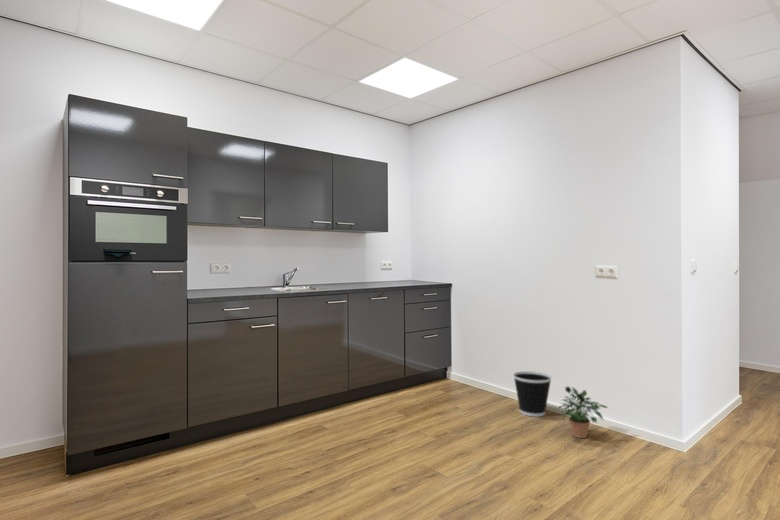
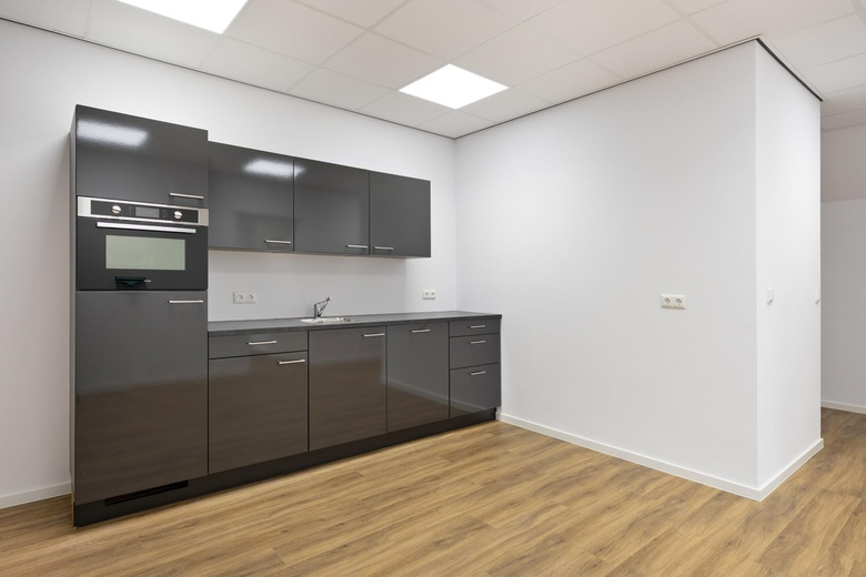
- potted plant (582, 411)
- wastebasket (532, 394)
